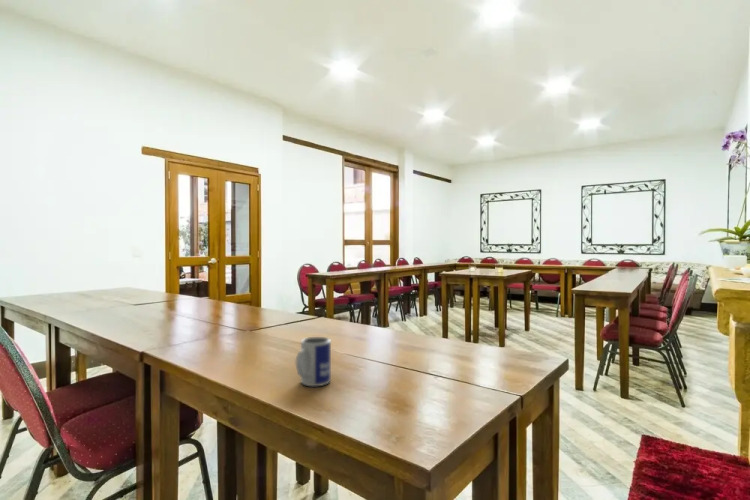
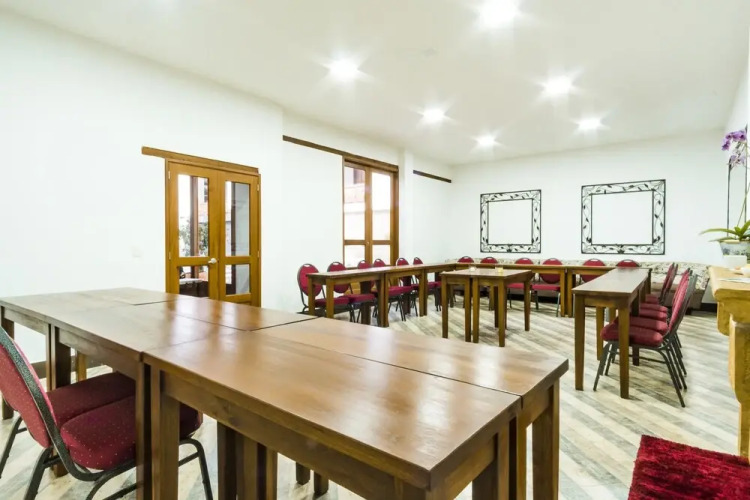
- mug (311, 362)
